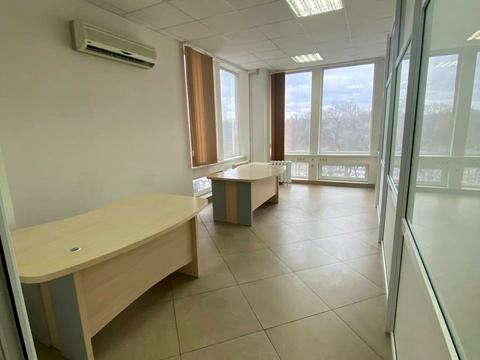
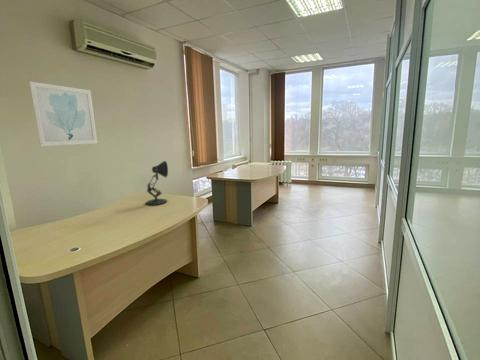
+ desk lamp (155, 182)
+ wall art (67, 116)
